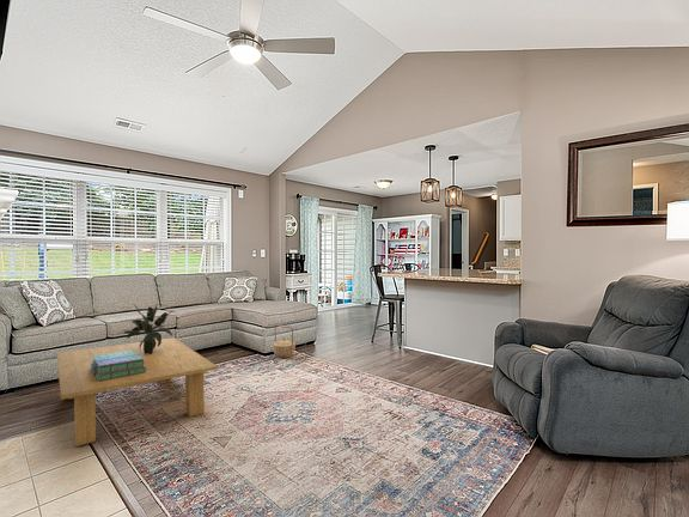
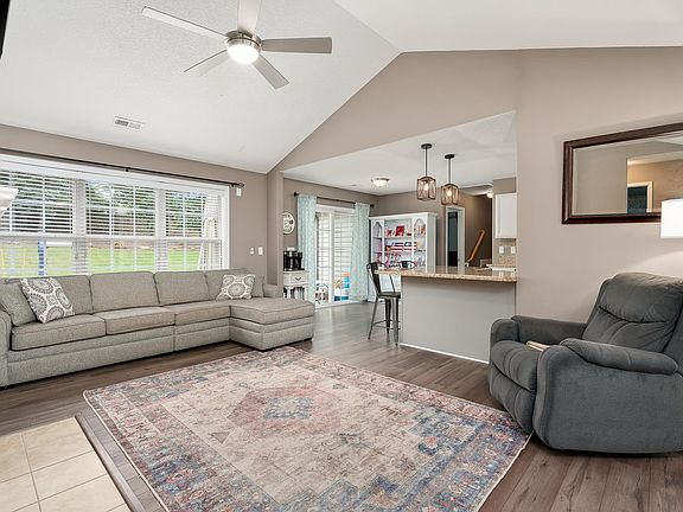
- stack of books (117, 363)
- basket (283, 340)
- potted plant (147, 327)
- coffee table (132, 381)
